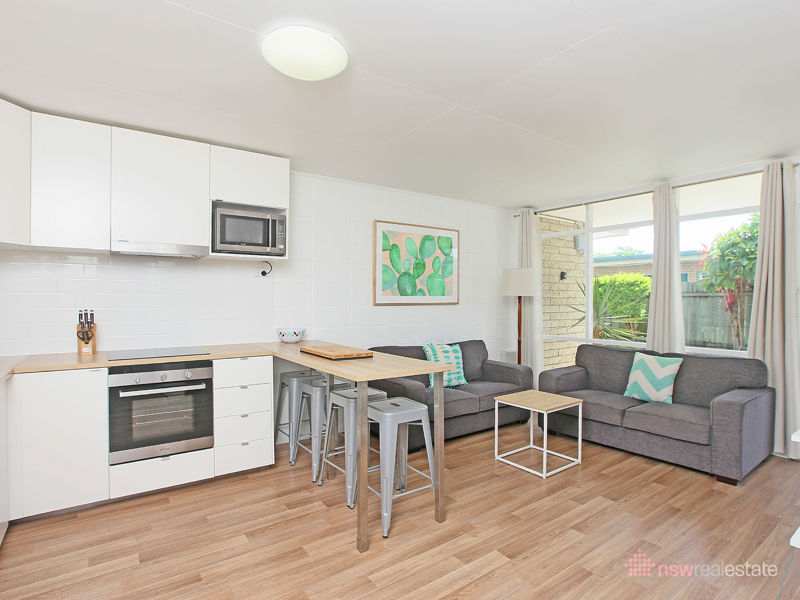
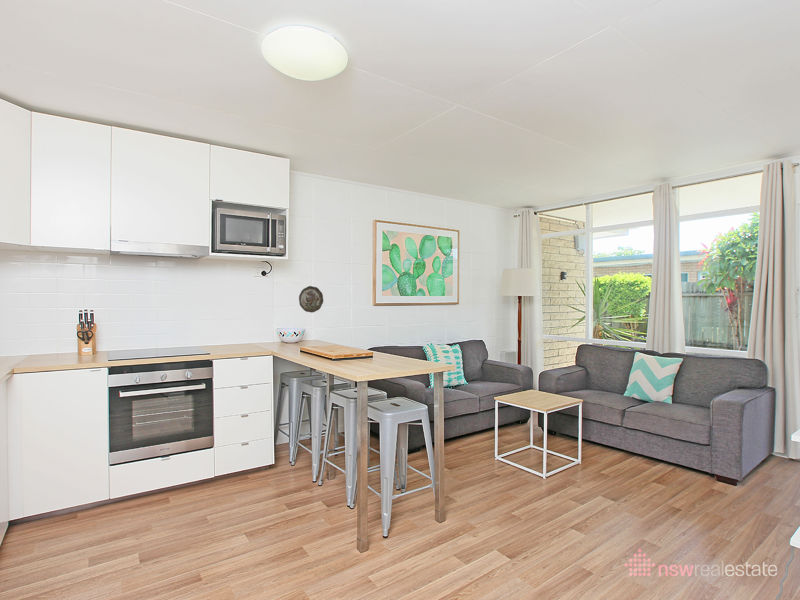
+ decorative plate (310, 299)
